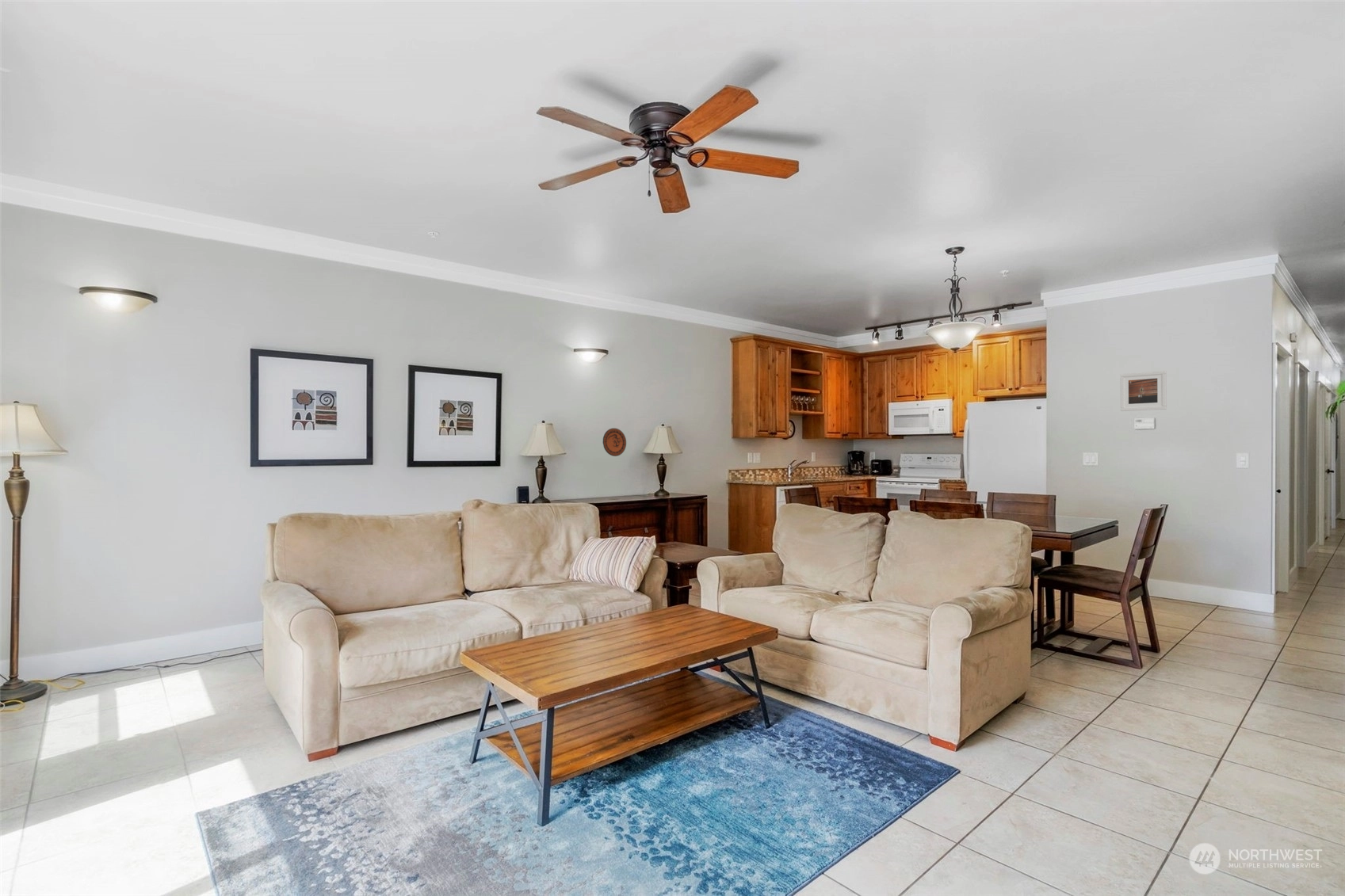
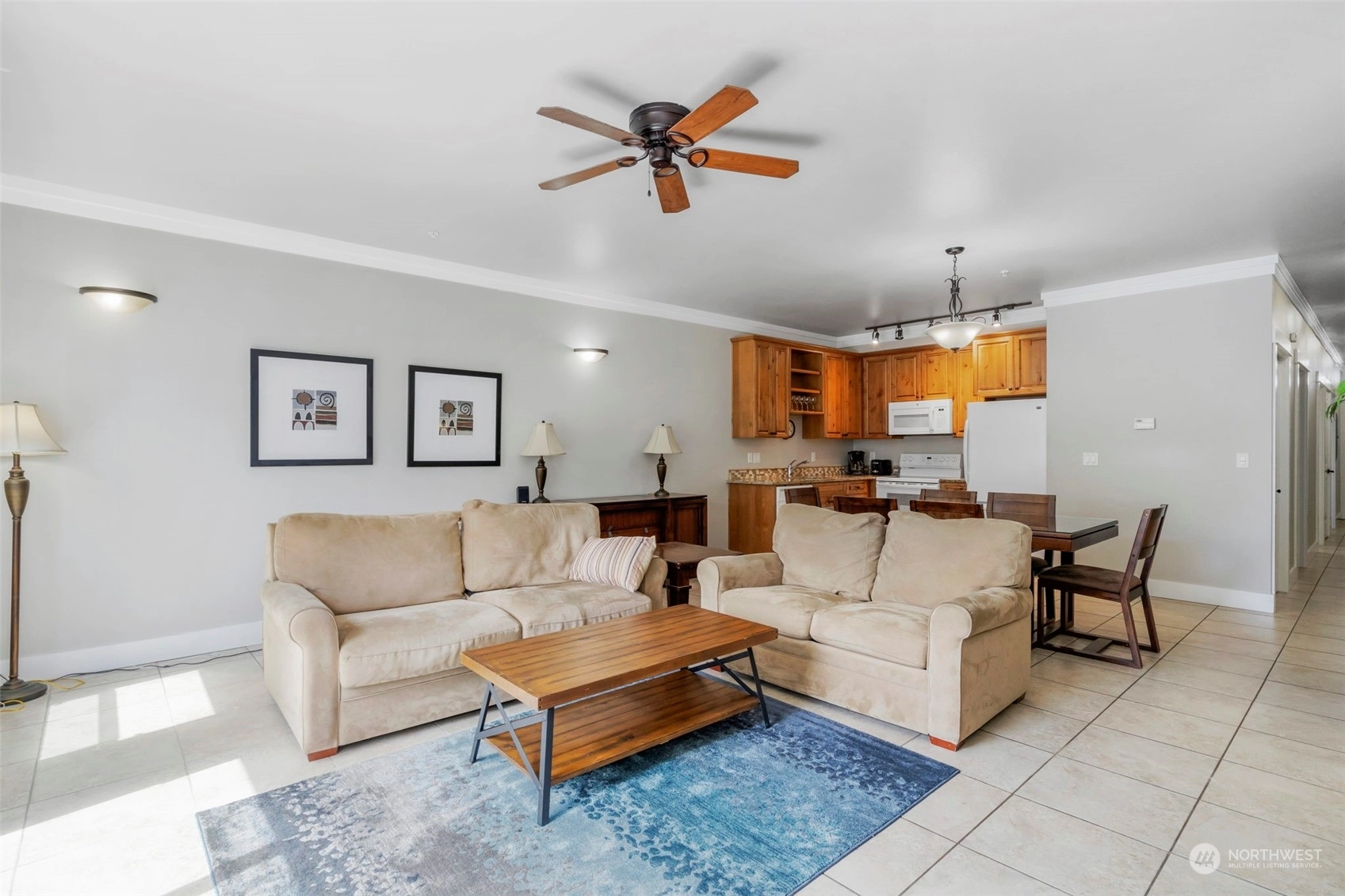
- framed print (1143, 391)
- decorative plate (614, 442)
